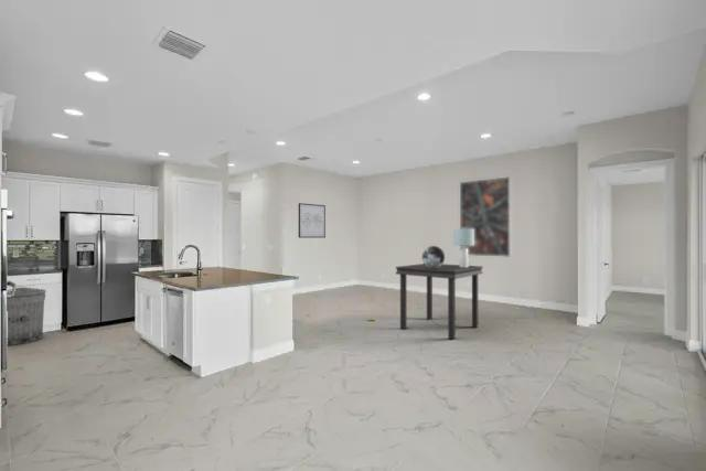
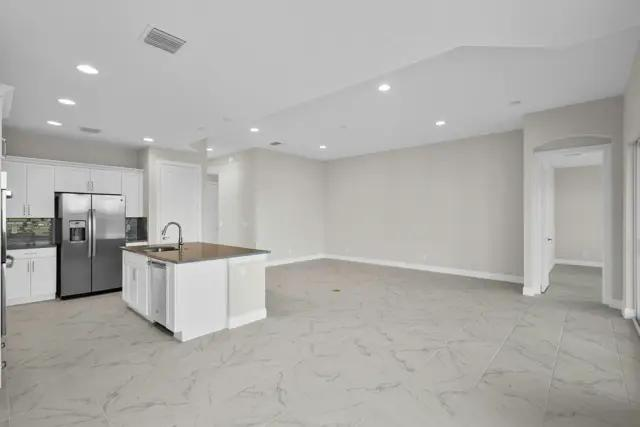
- dining table (431, 297)
- wall art (312, 221)
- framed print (483, 217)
- decorative globe (432, 256)
- lamp (463, 247)
- trash can (20, 313)
